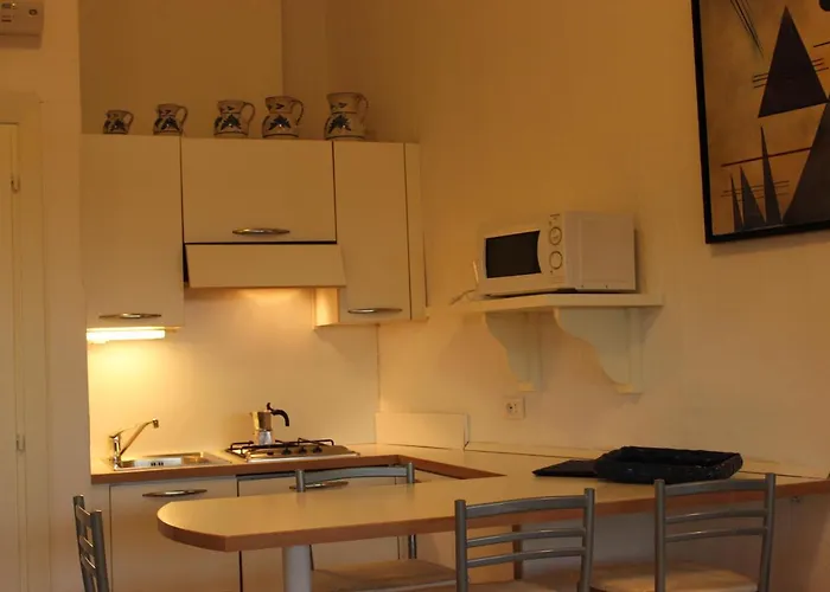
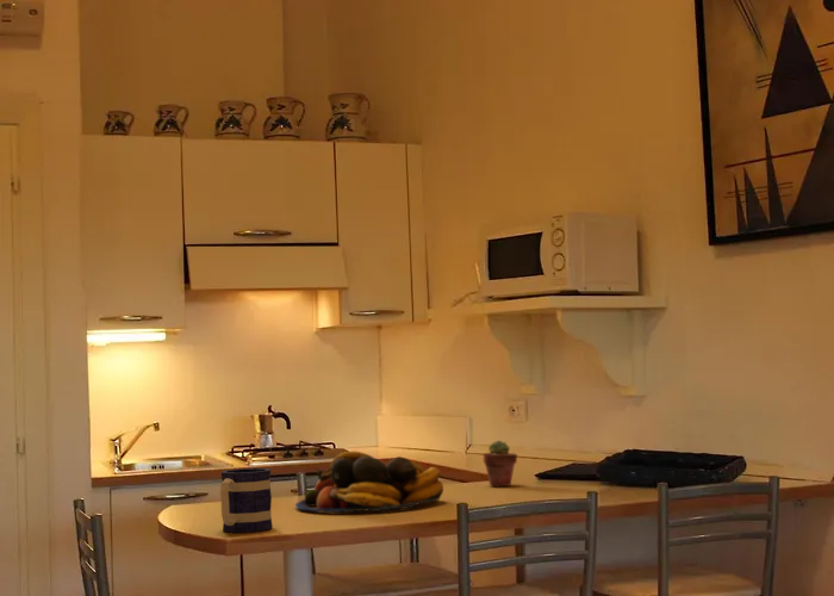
+ potted succulent (499, 462)
+ fruit bowl (366, 477)
+ mug (241, 501)
